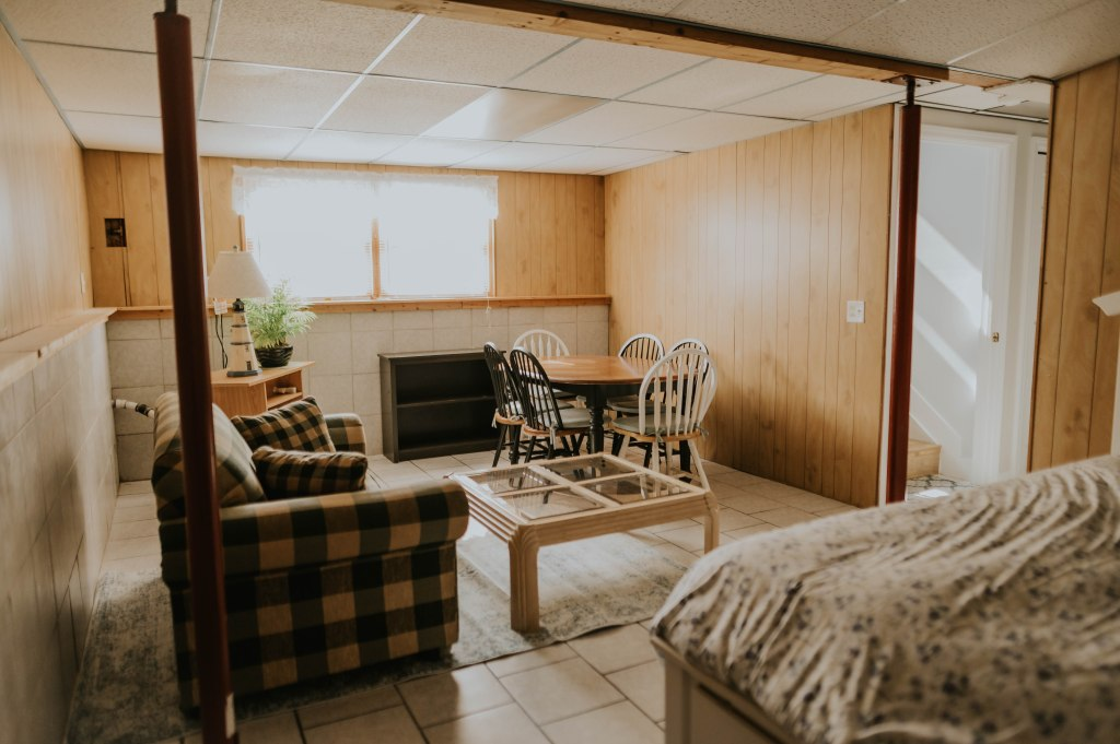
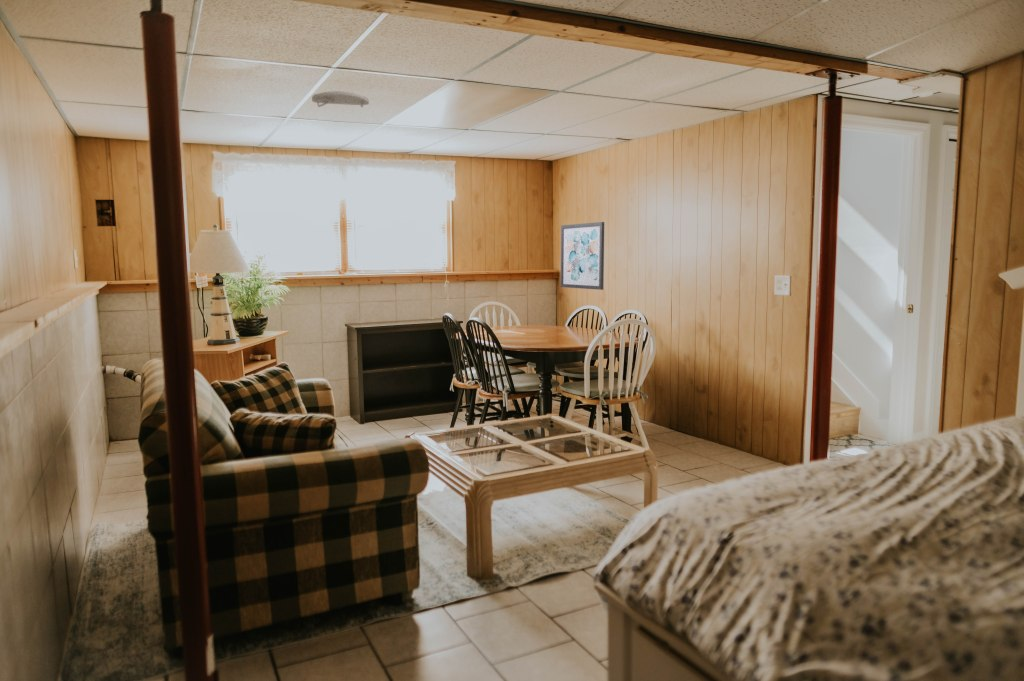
+ smoke detector (340, 101)
+ wall art (581, 256)
